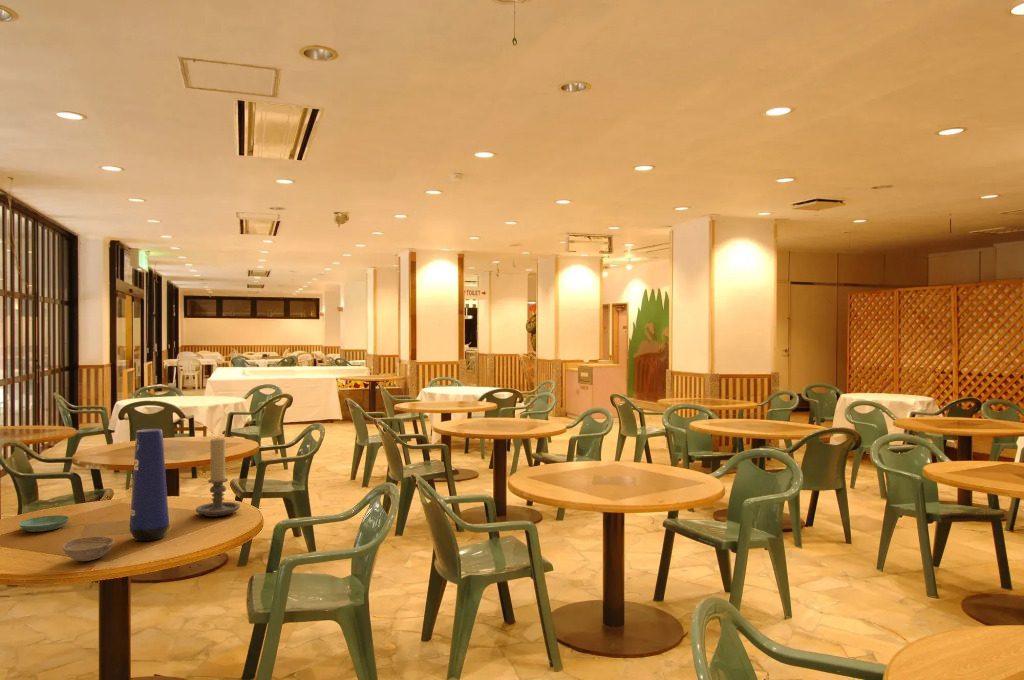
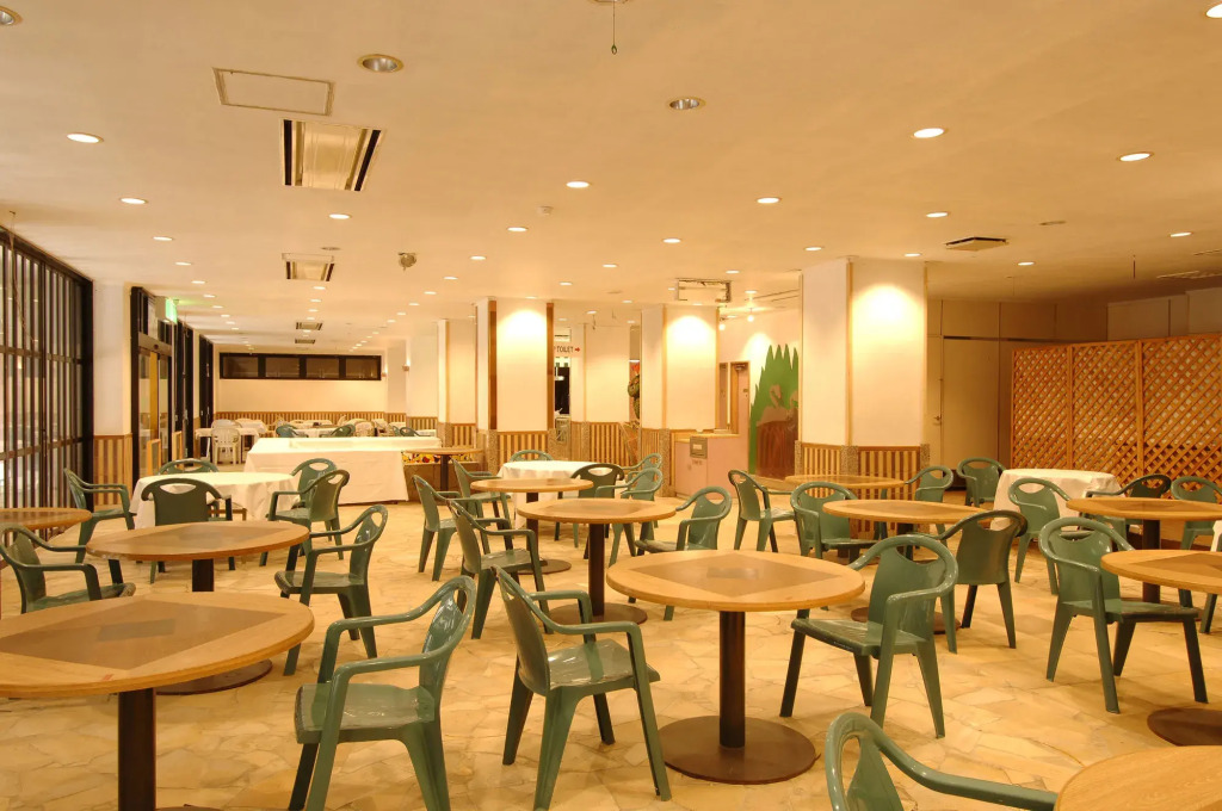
- bowl (88, 550)
- saucer (44, 524)
- candle holder (217, 474)
- vase (149, 483)
